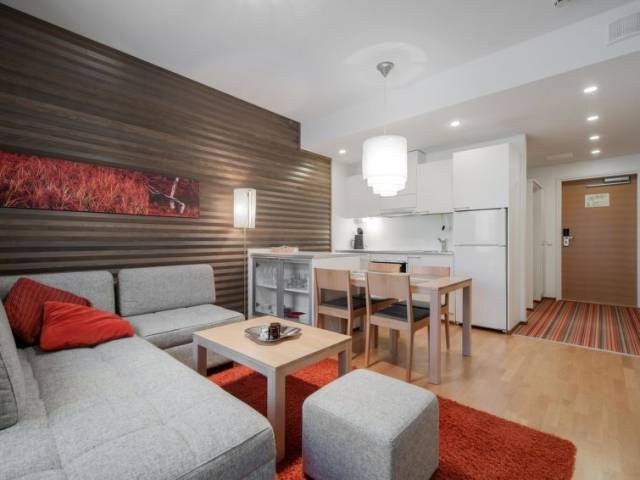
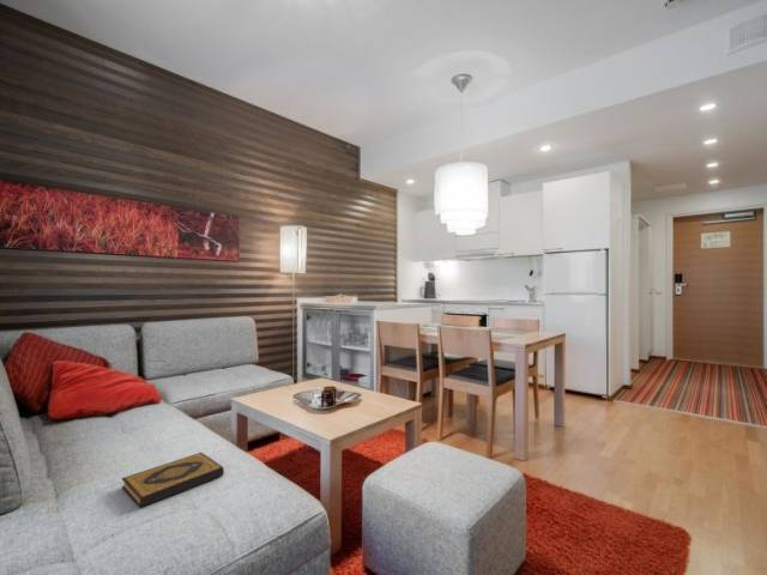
+ hardback book (174, 477)
